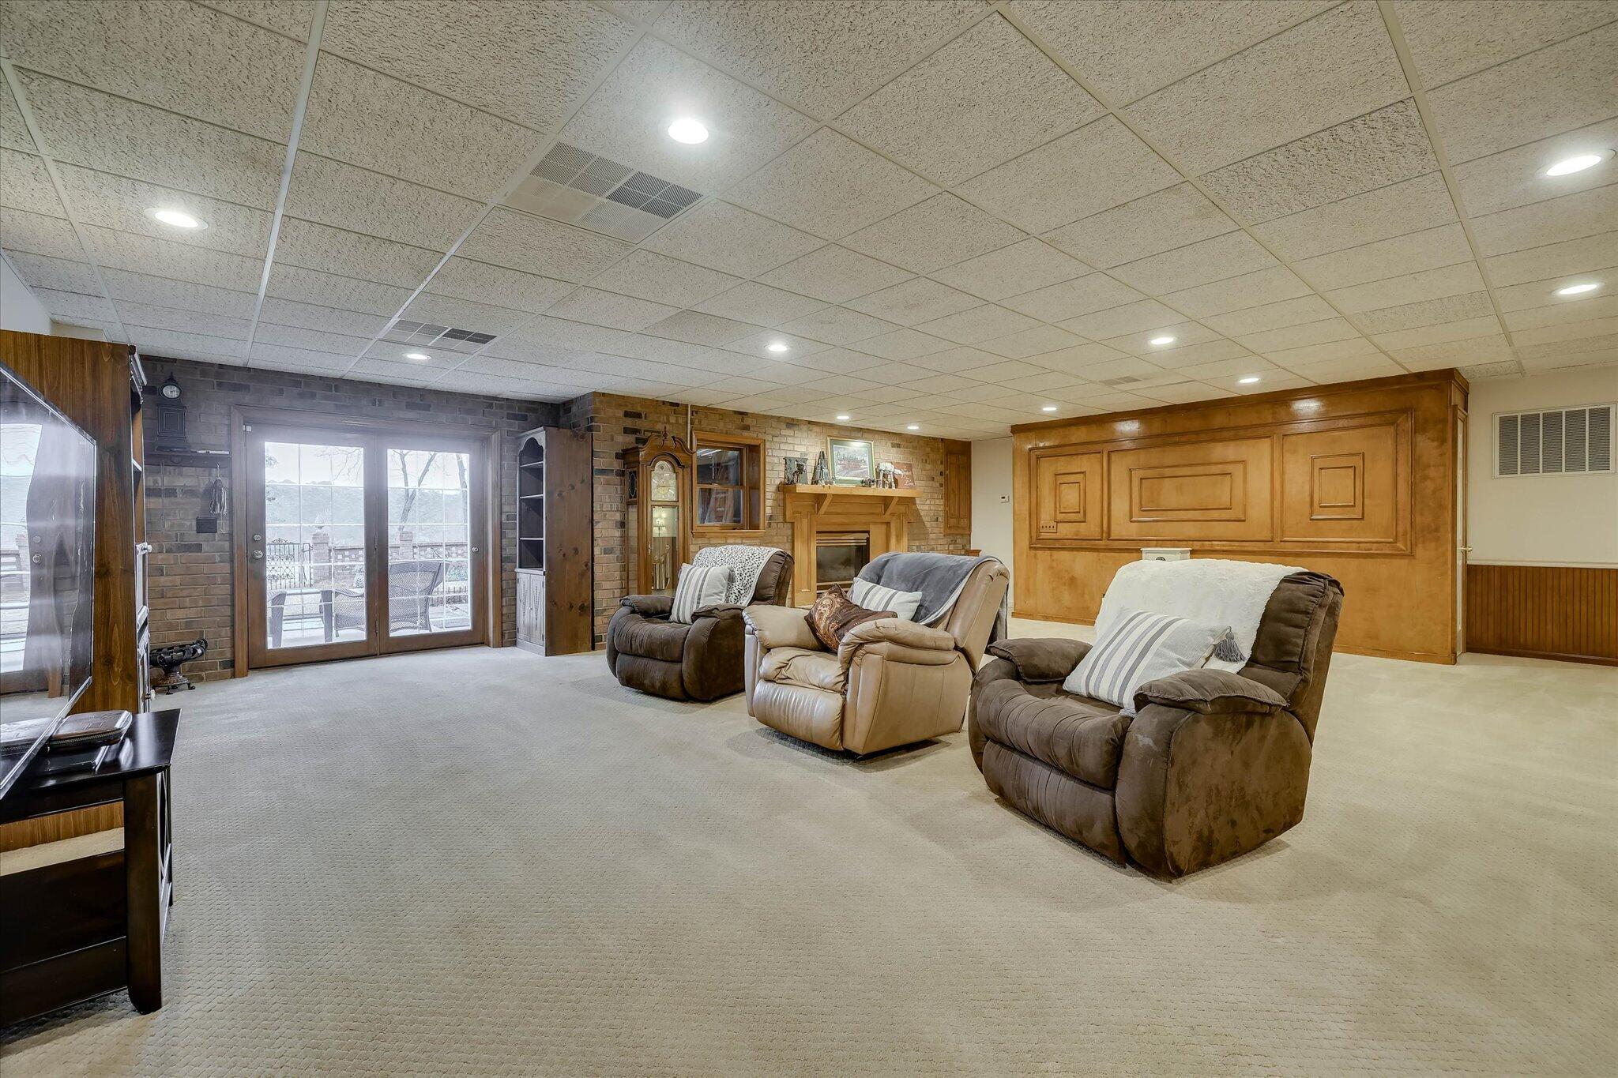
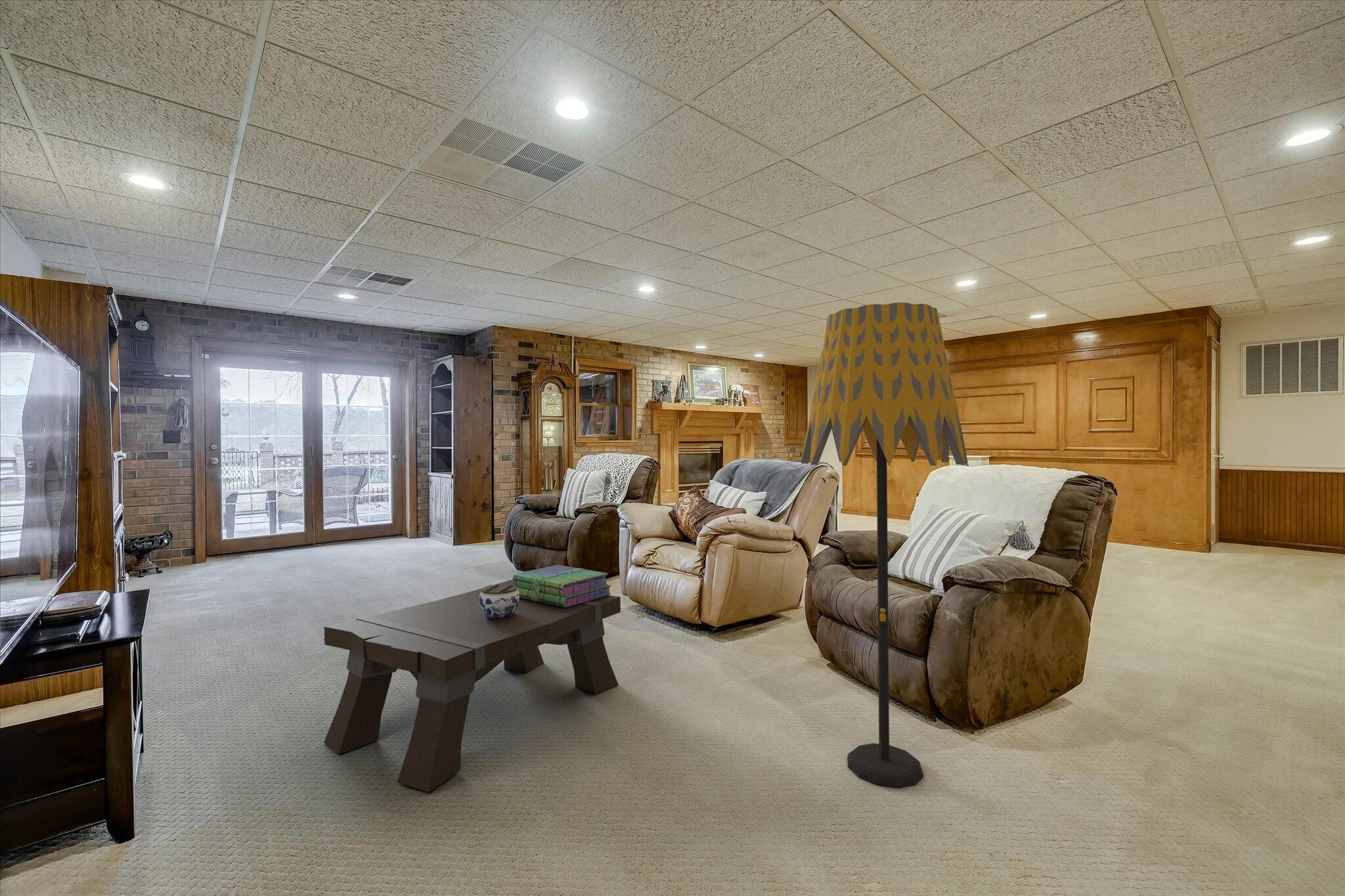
+ coffee table (485, 660)
+ floor lamp (882, 540)
+ stack of books (560, 584)
+ jar (499, 599)
